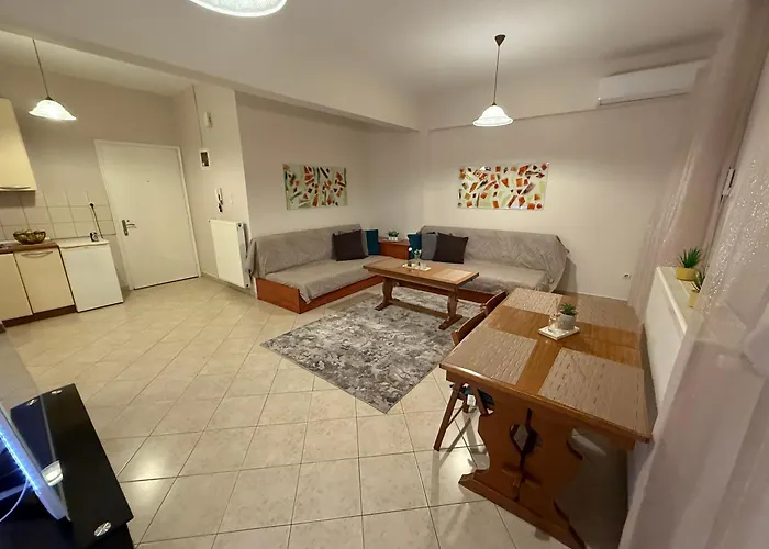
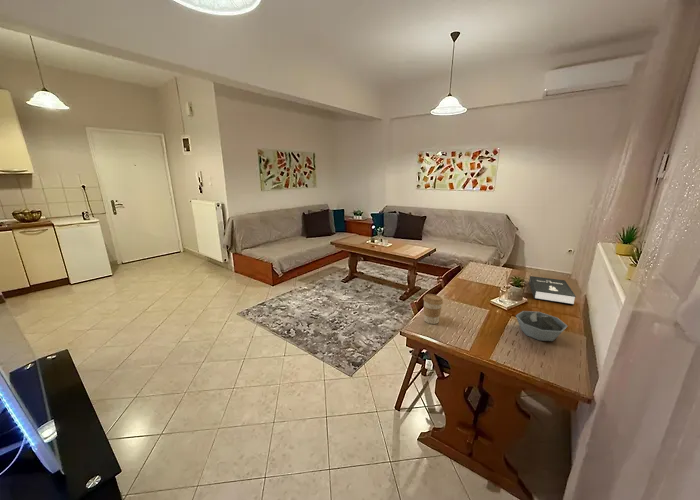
+ coffee cup (432, 308)
+ booklet (550, 289)
+ bowl (540, 322)
